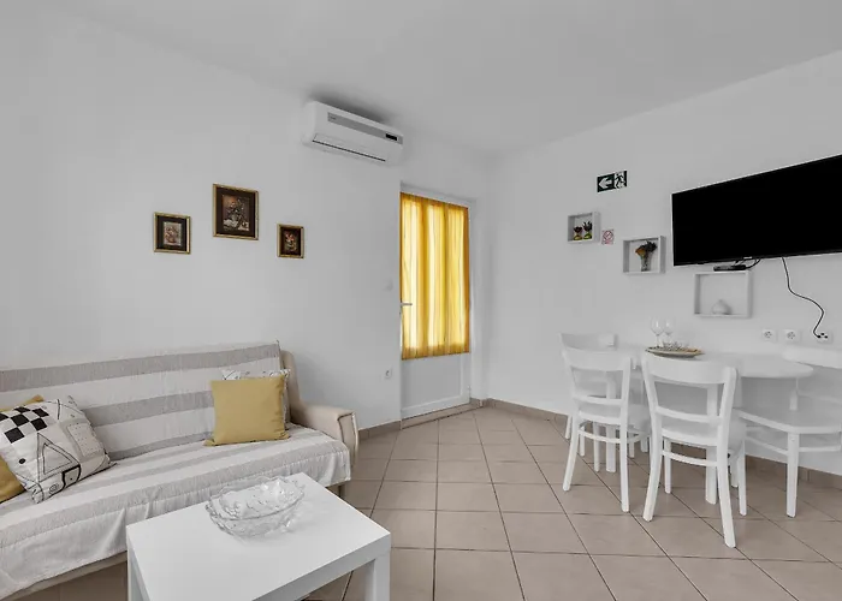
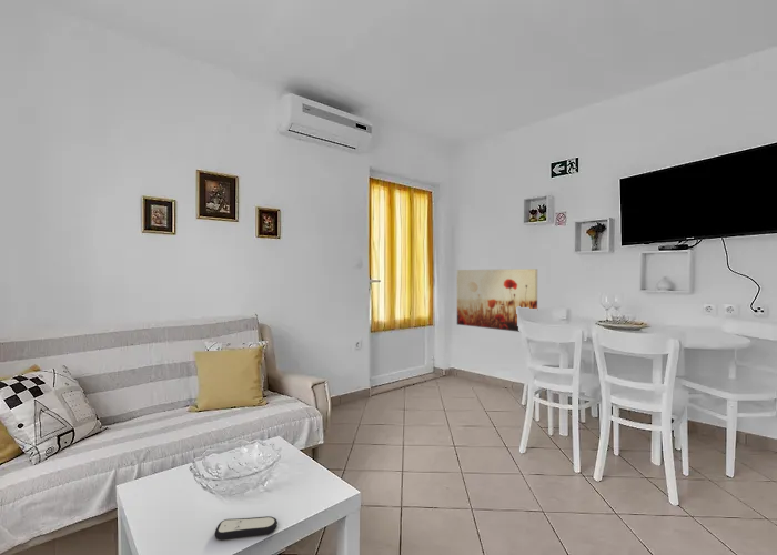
+ wall art (494, 299)
+ remote control (246, 526)
